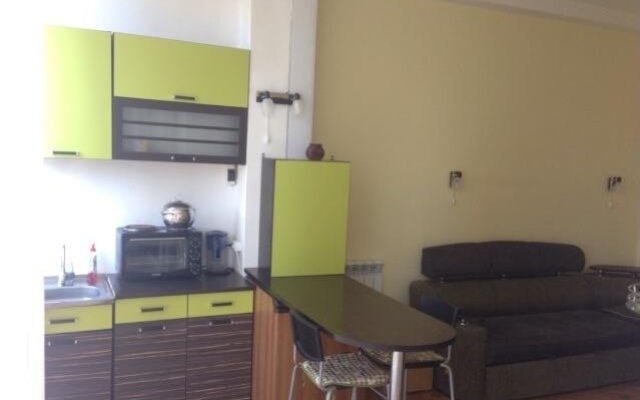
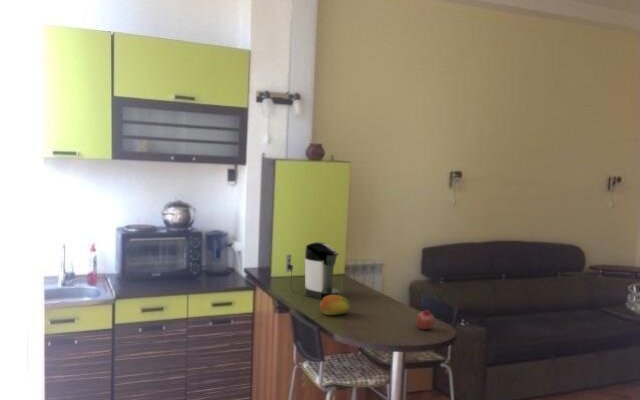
+ fruit (425, 318)
+ coffee maker (316, 270)
+ fruit (335, 304)
